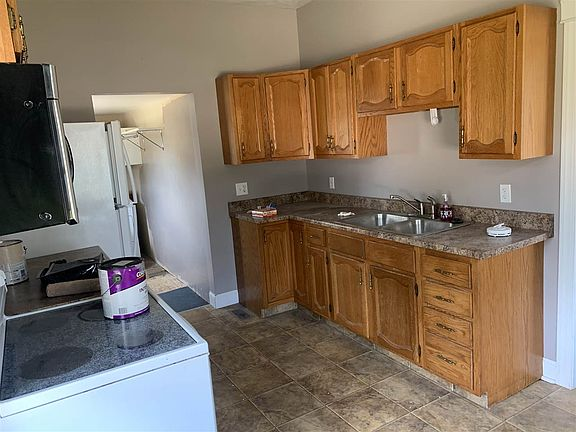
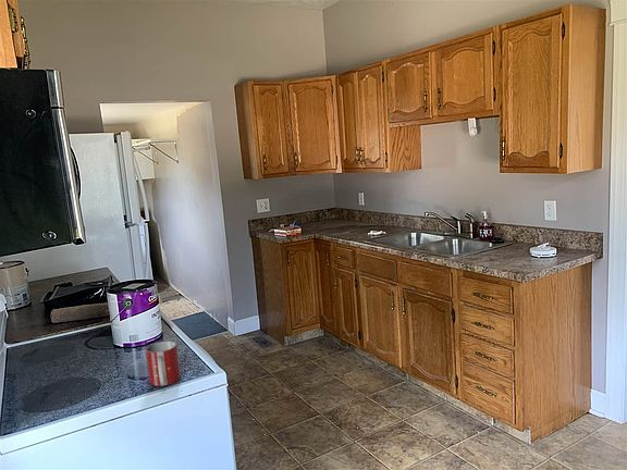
+ mug (162, 364)
